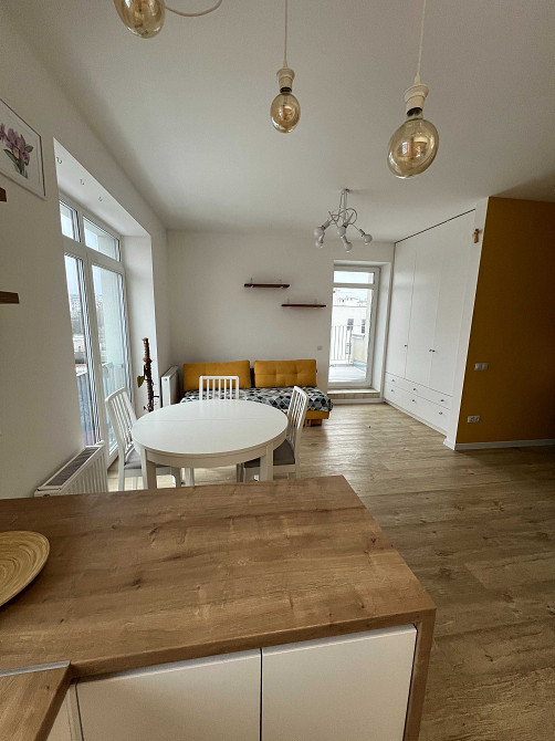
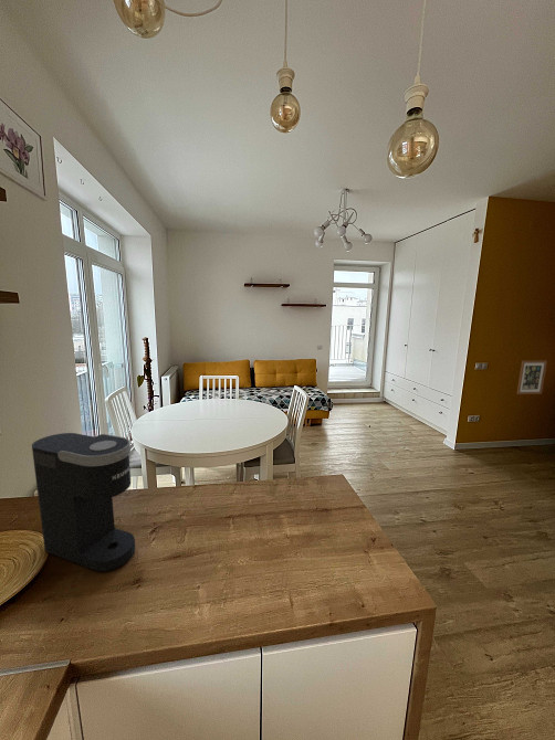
+ wall art (532, 377)
+ coffee maker (85, 496)
